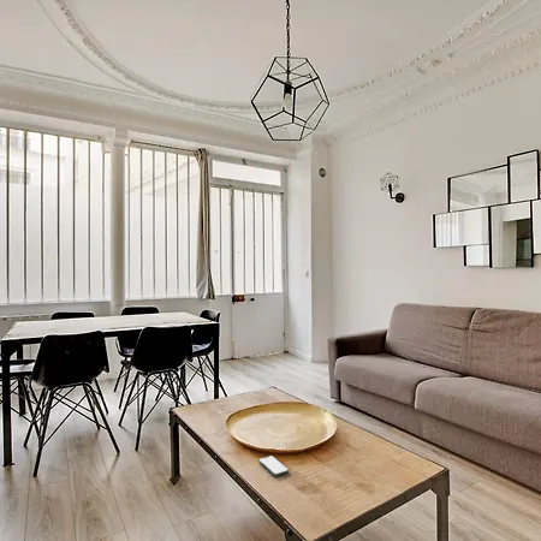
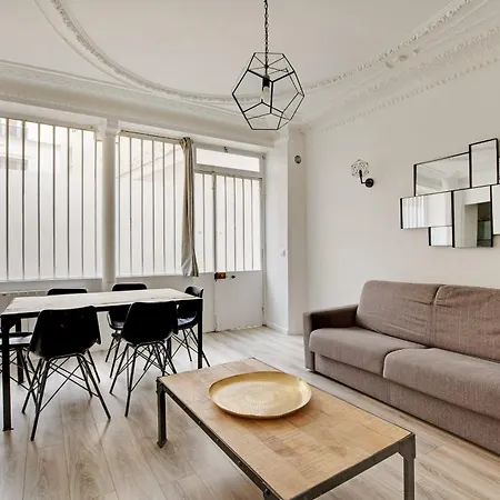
- smartphone (273, 465)
